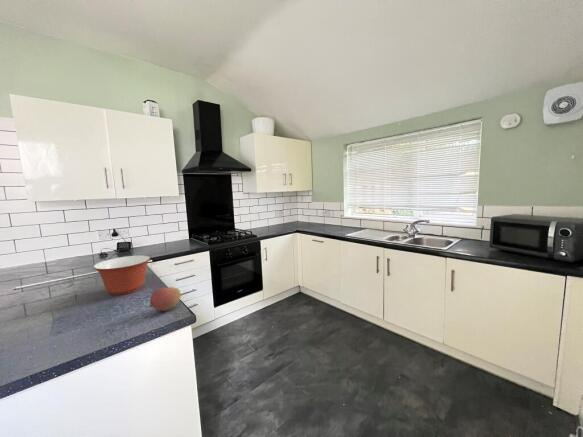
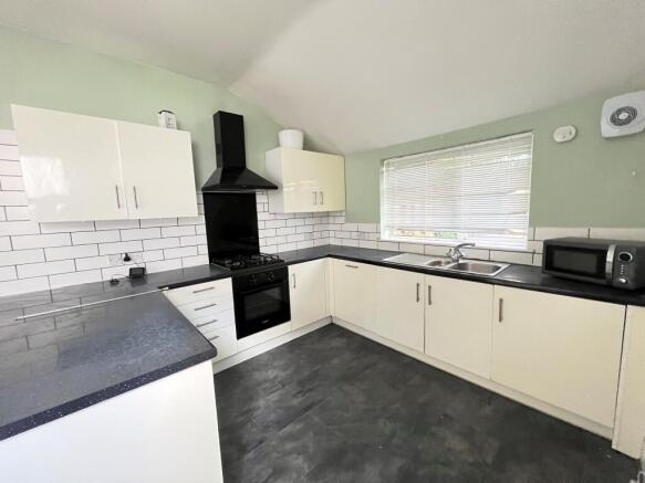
- mixing bowl (124, 275)
- fruit (165, 298)
